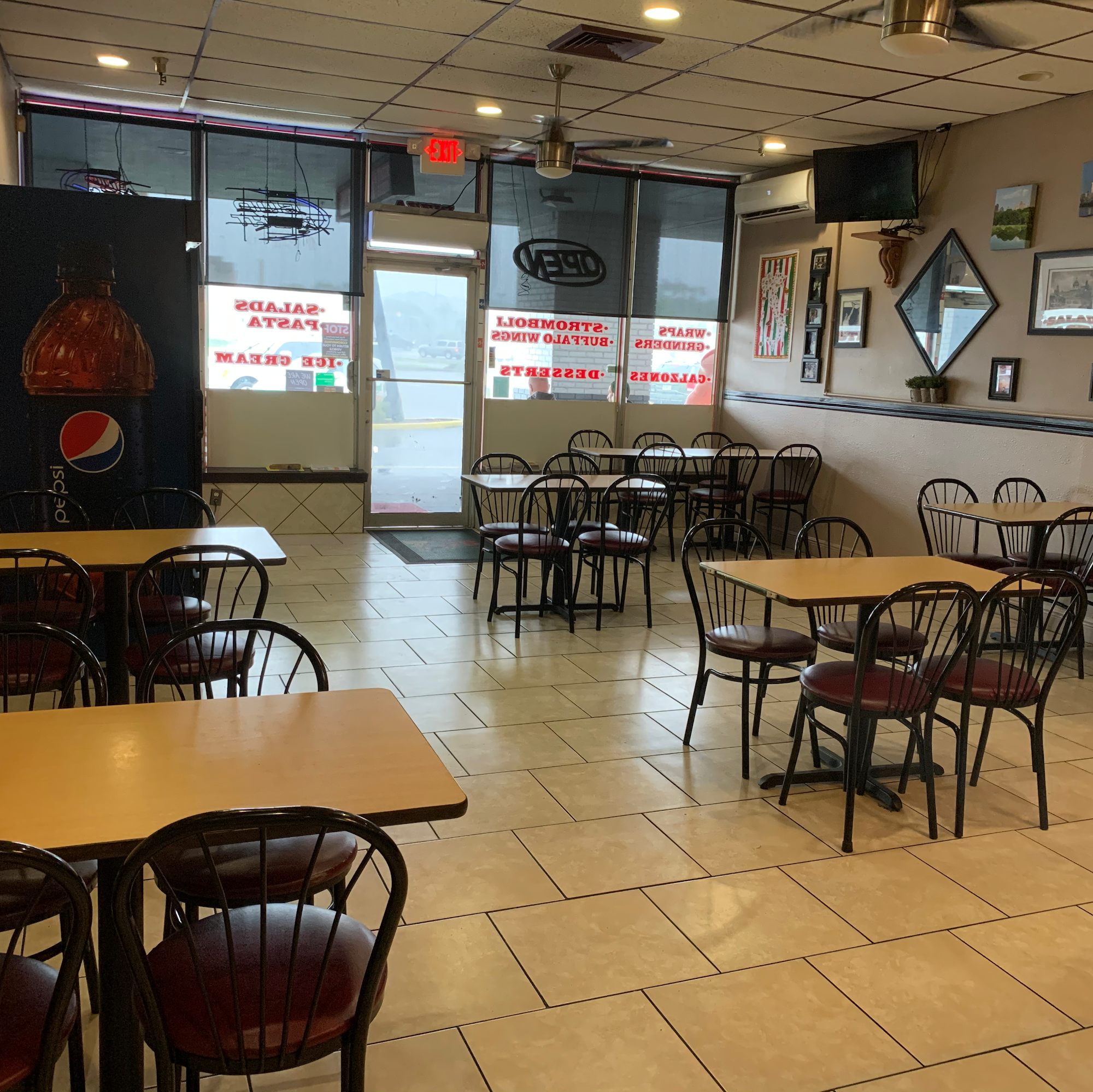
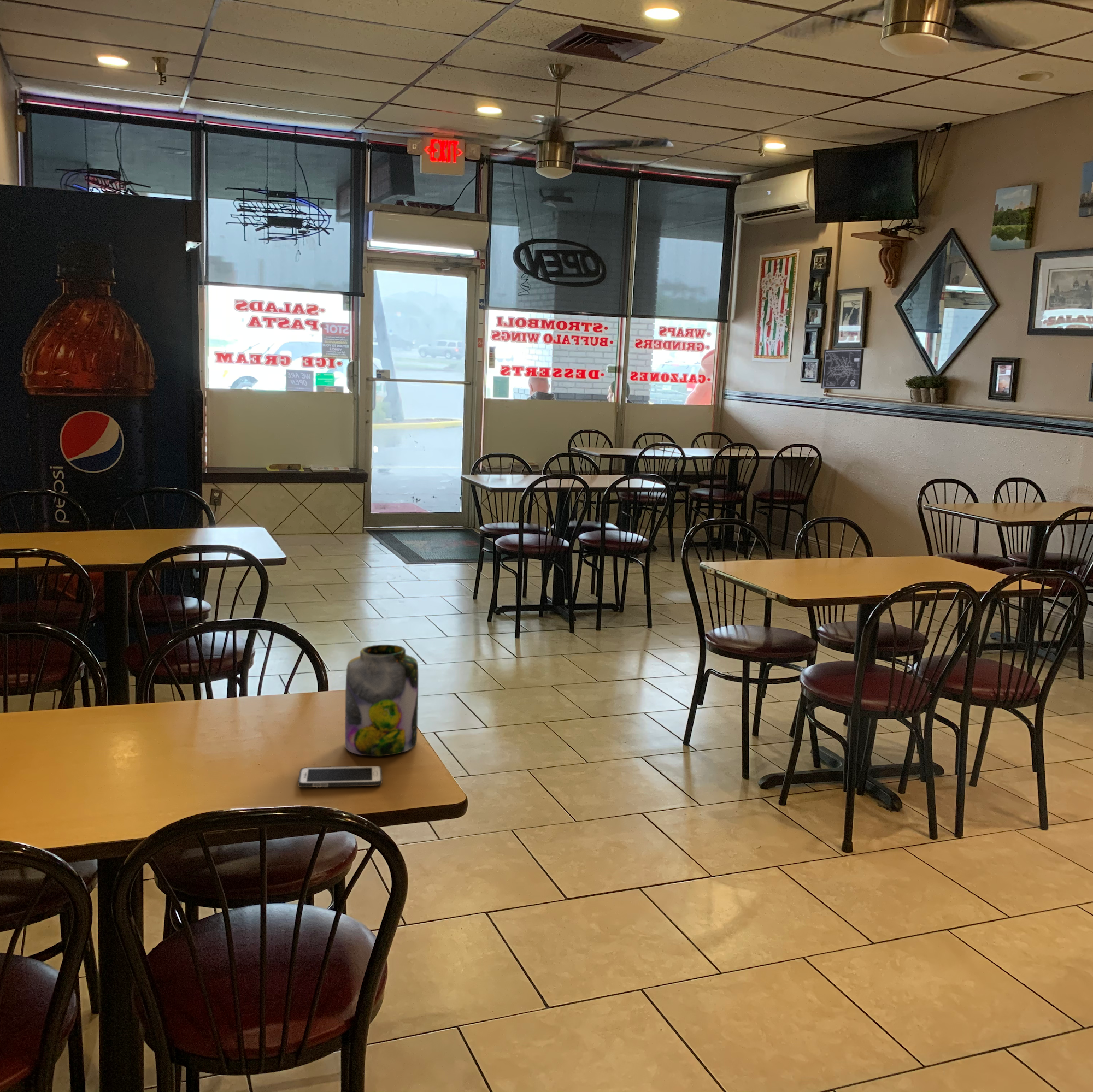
+ cell phone (340, 776)
+ wall art (842, 369)
+ jar (382, 697)
